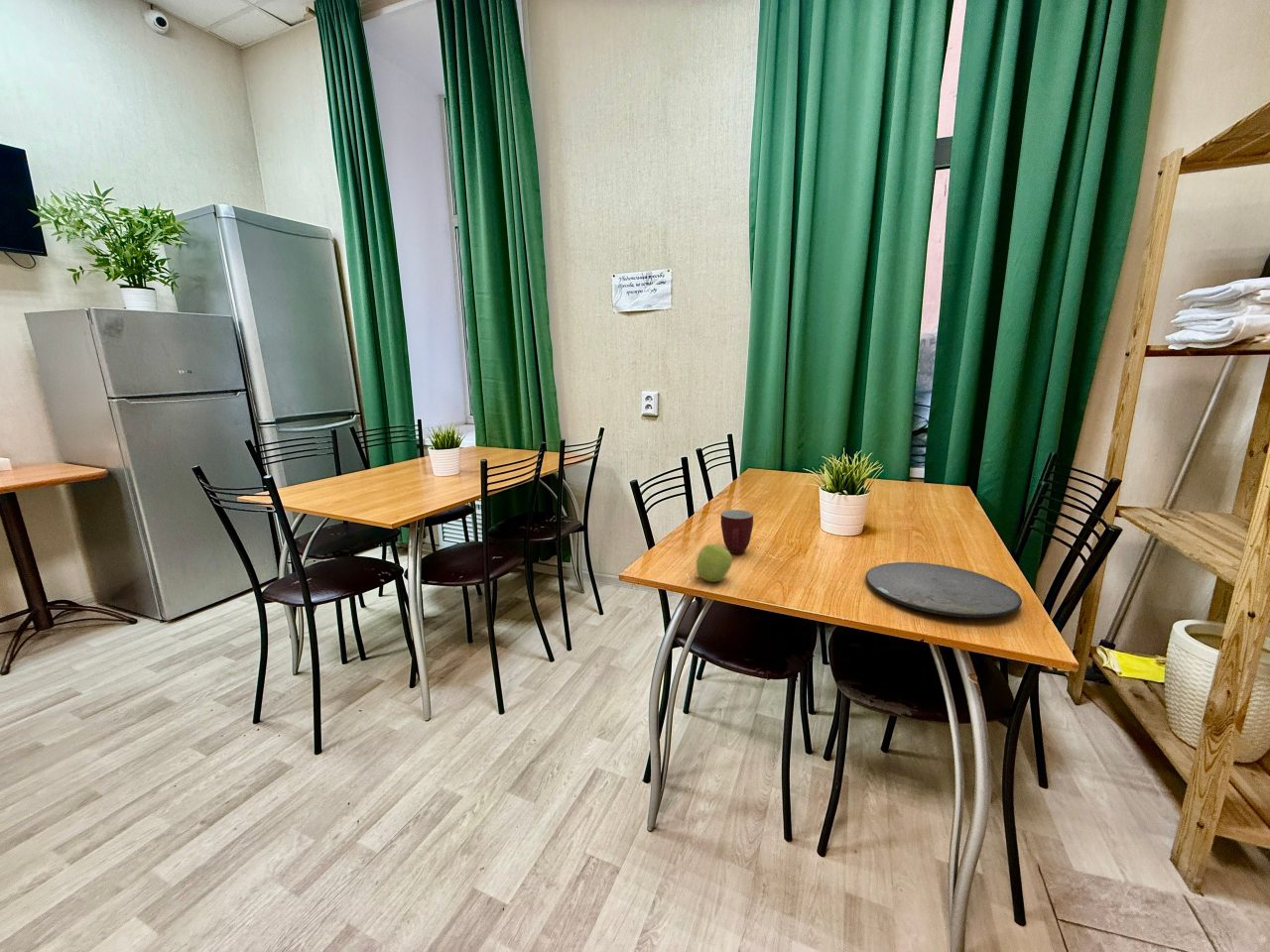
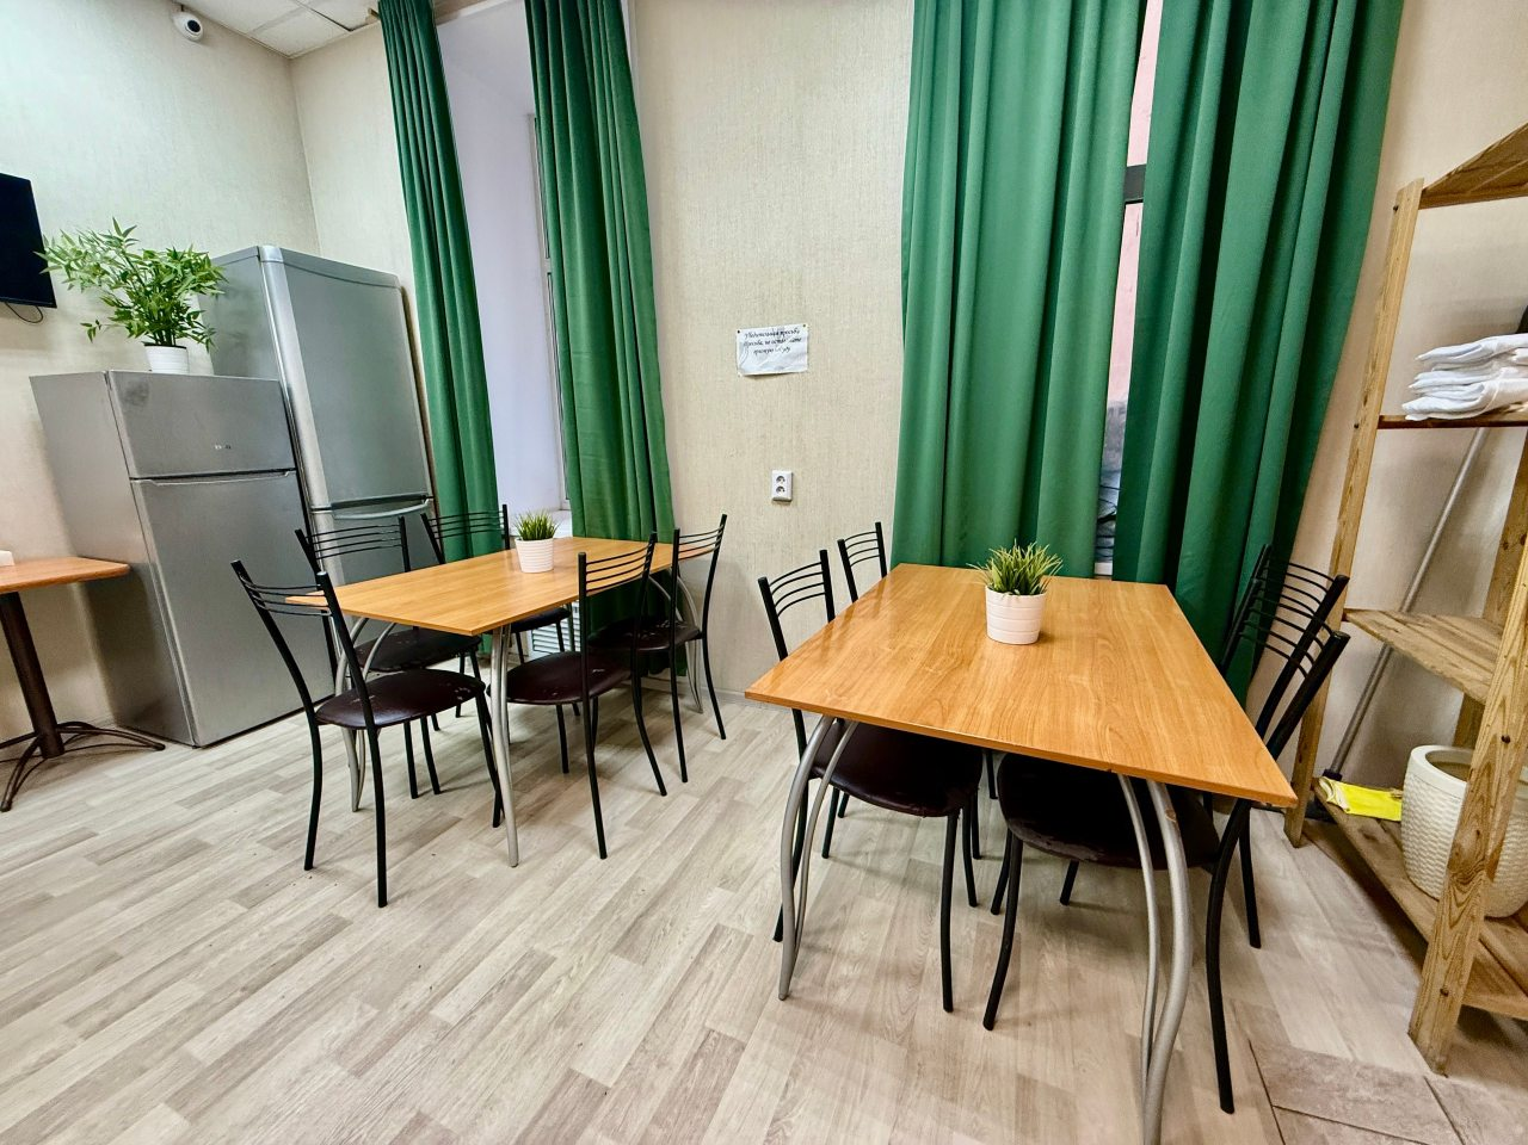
- mug (736, 534)
- plate (939, 586)
- apple (713, 561)
